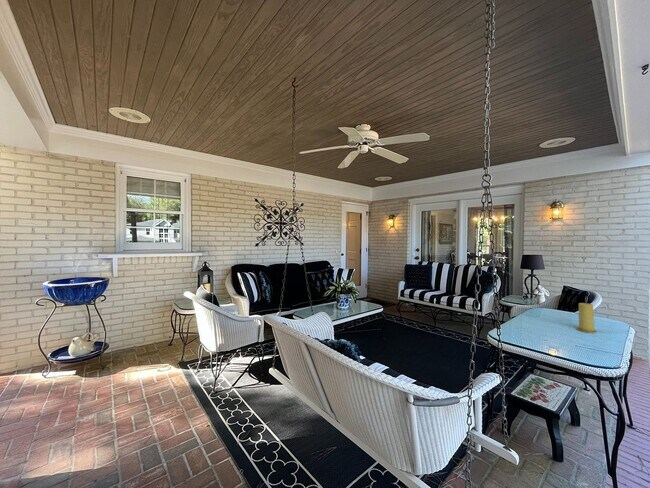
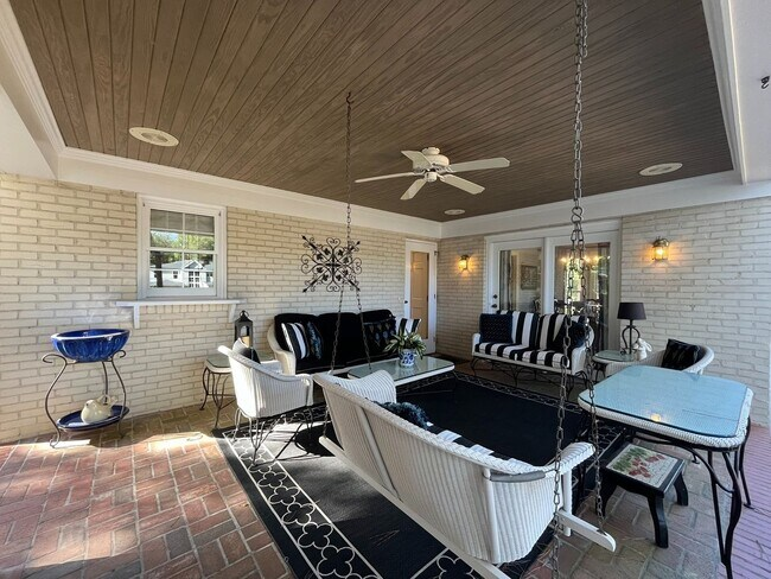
- candle (586, 317)
